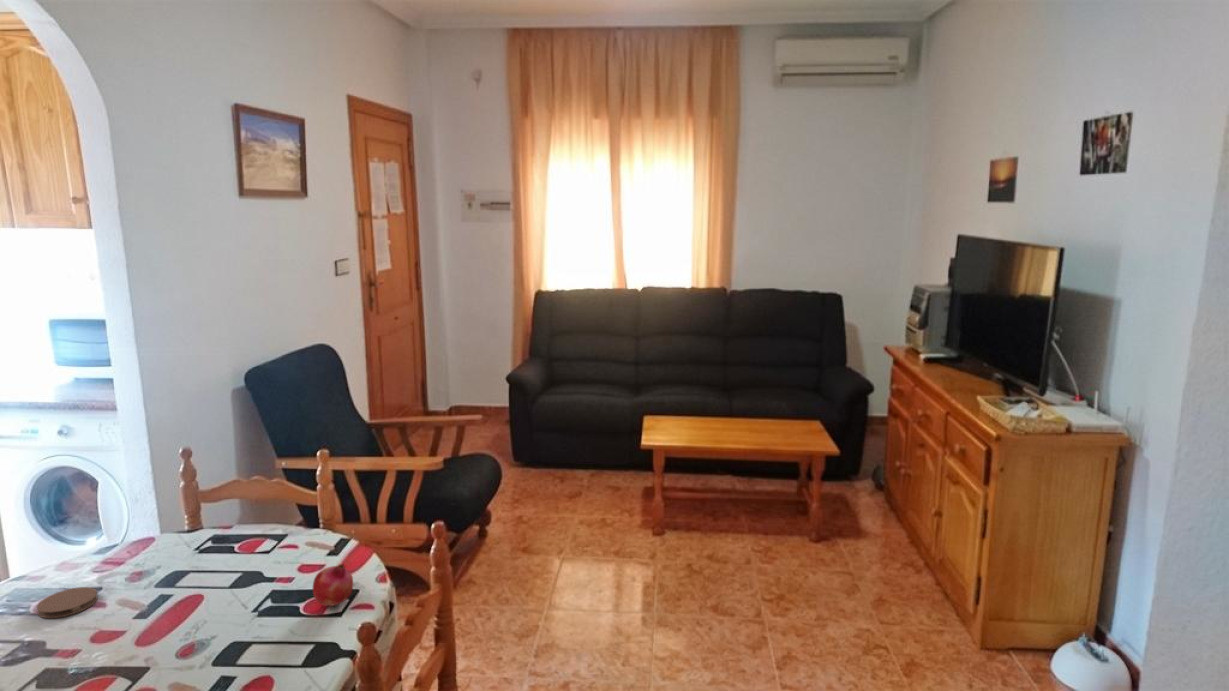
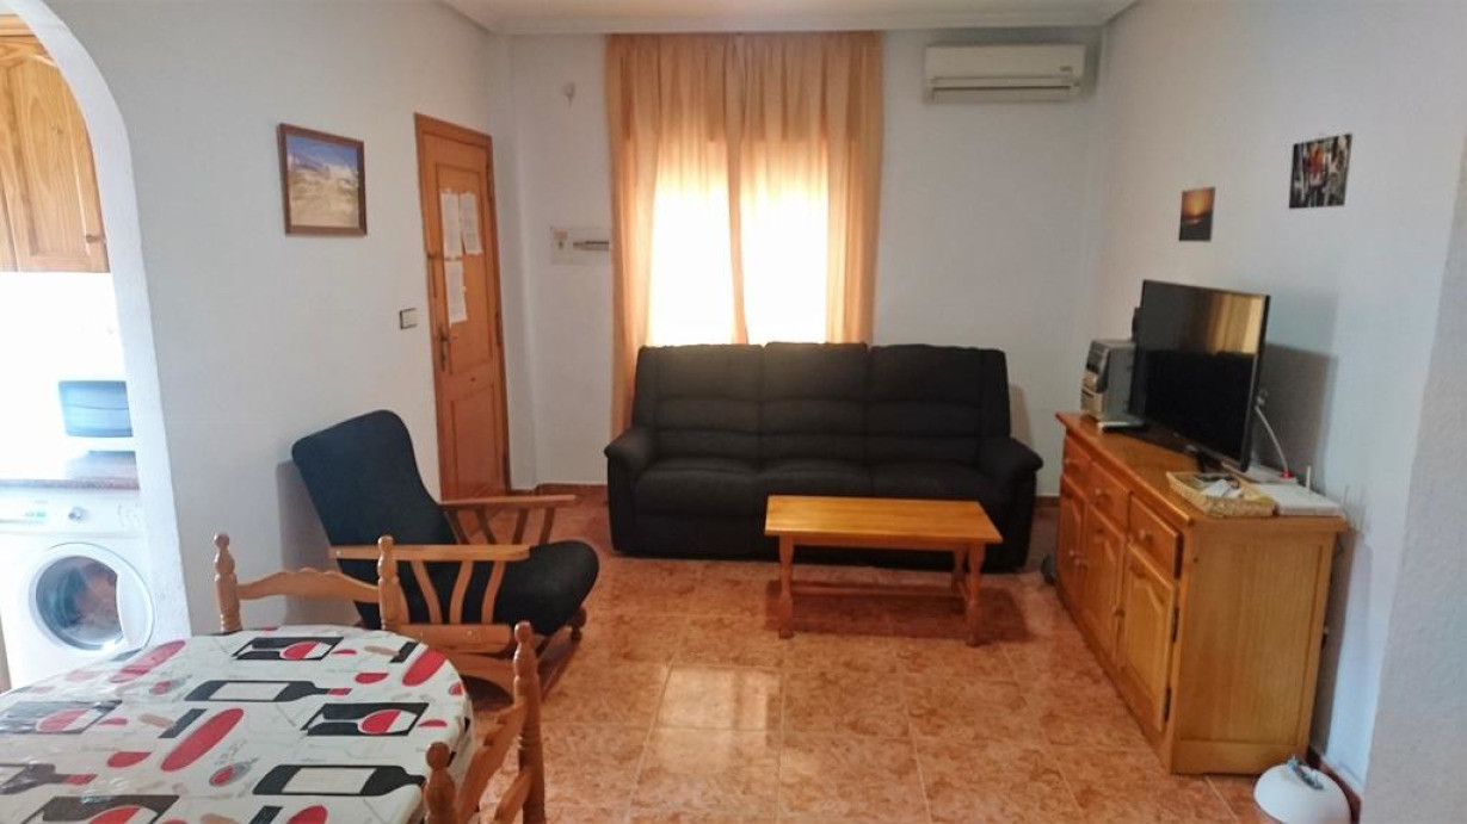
- coaster (67, 602)
- fruit (333, 583)
